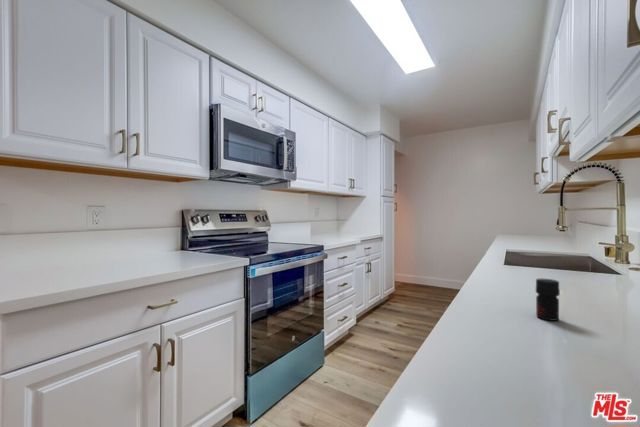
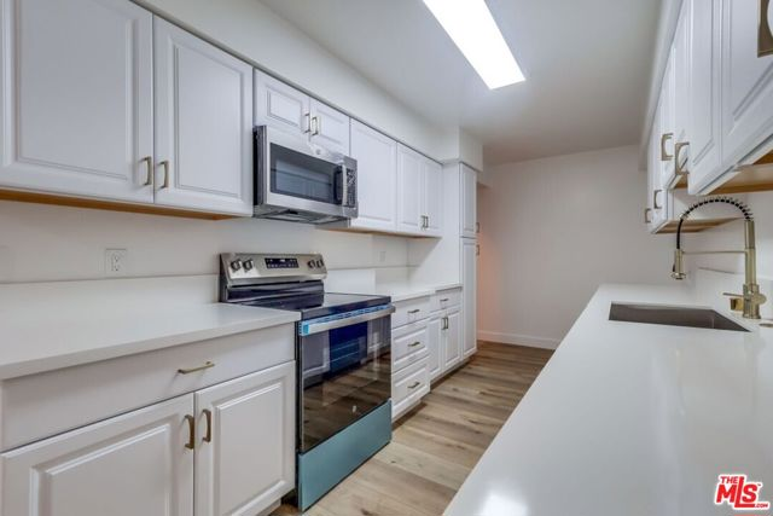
- jar (547, 299)
